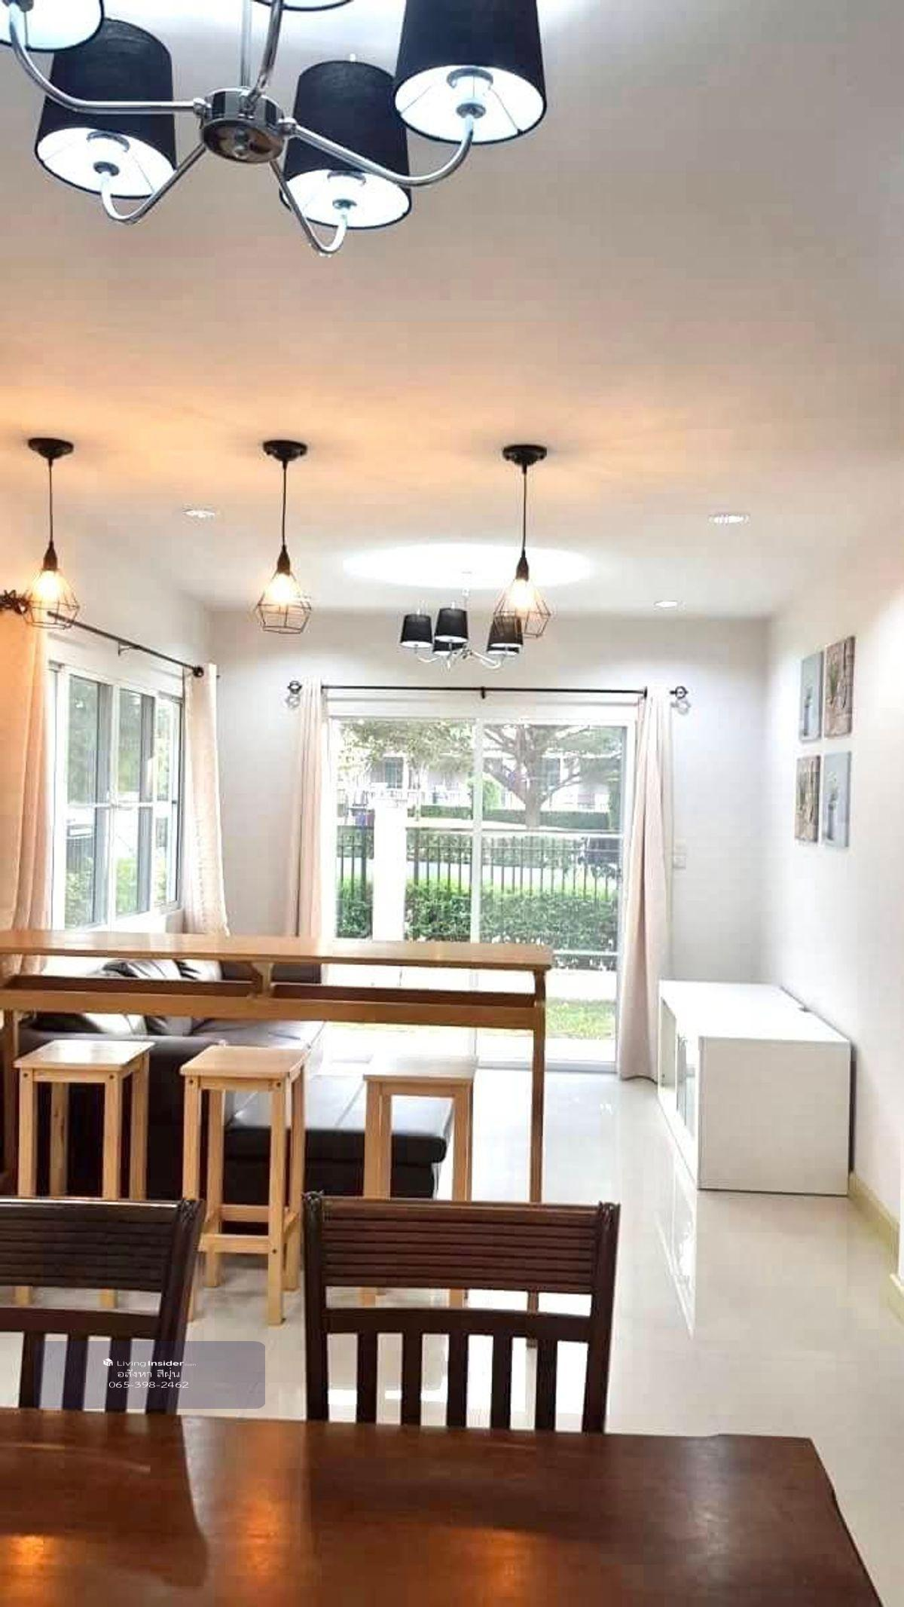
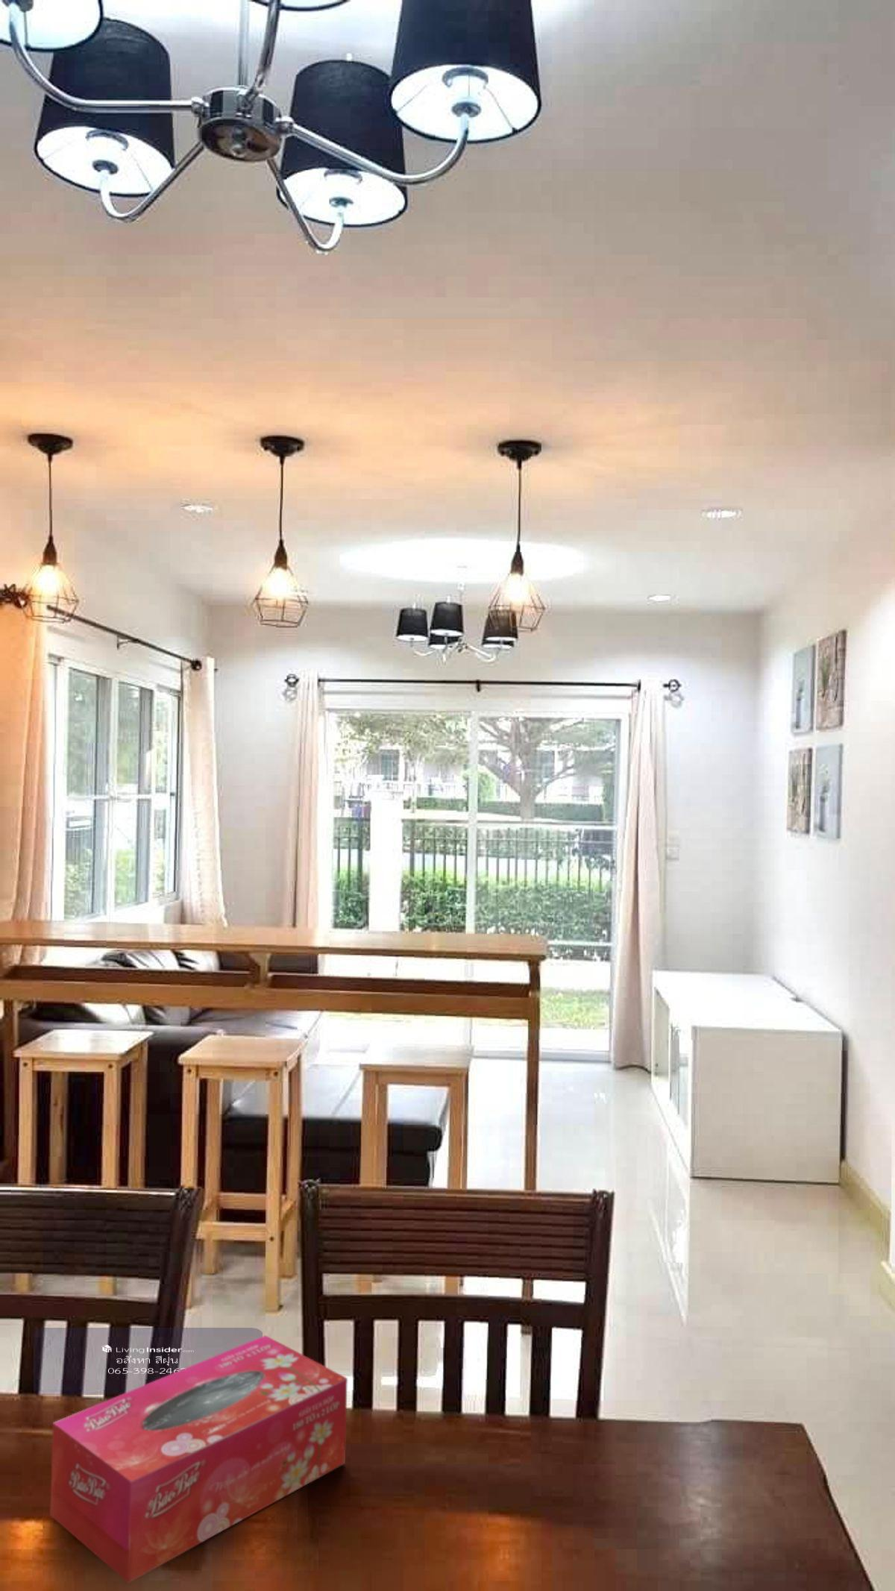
+ tissue box (205, 1443)
